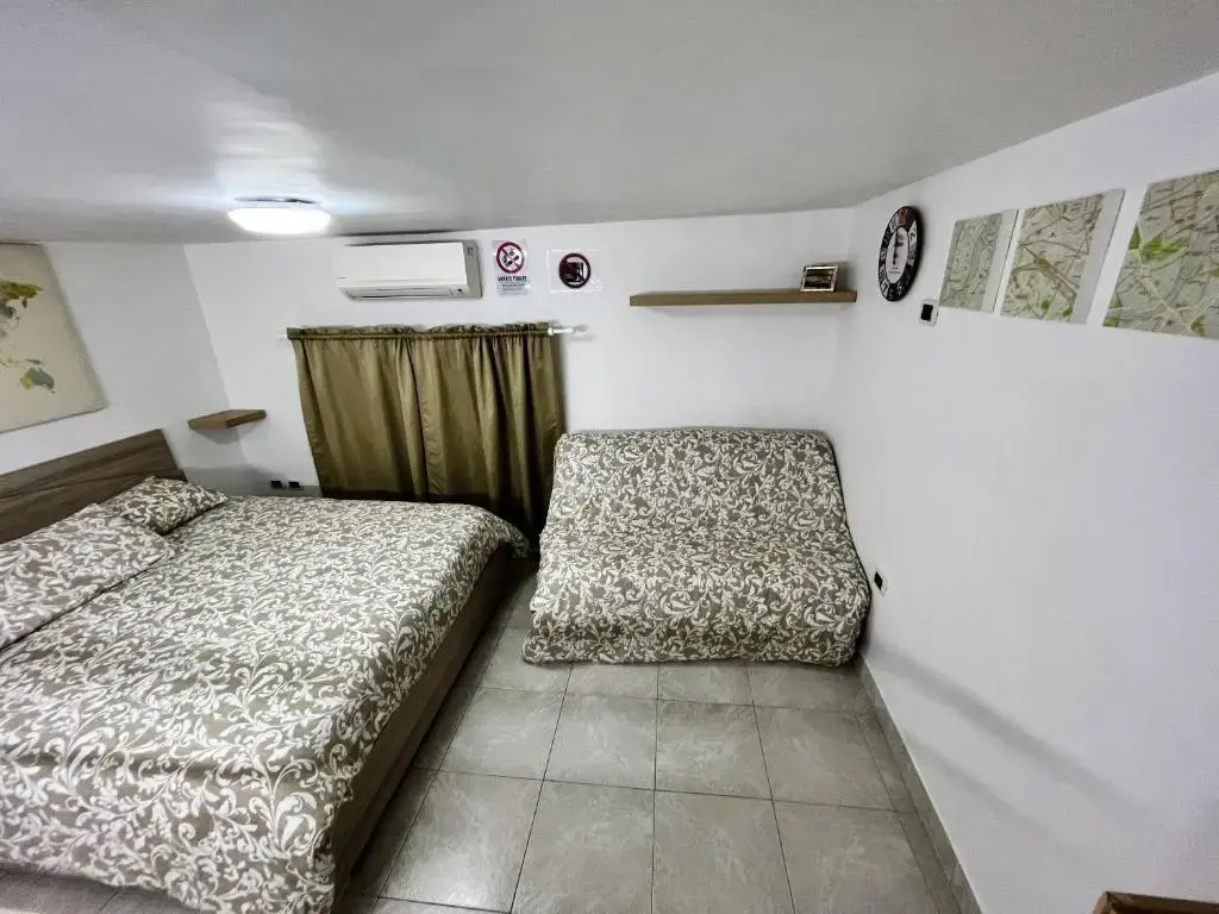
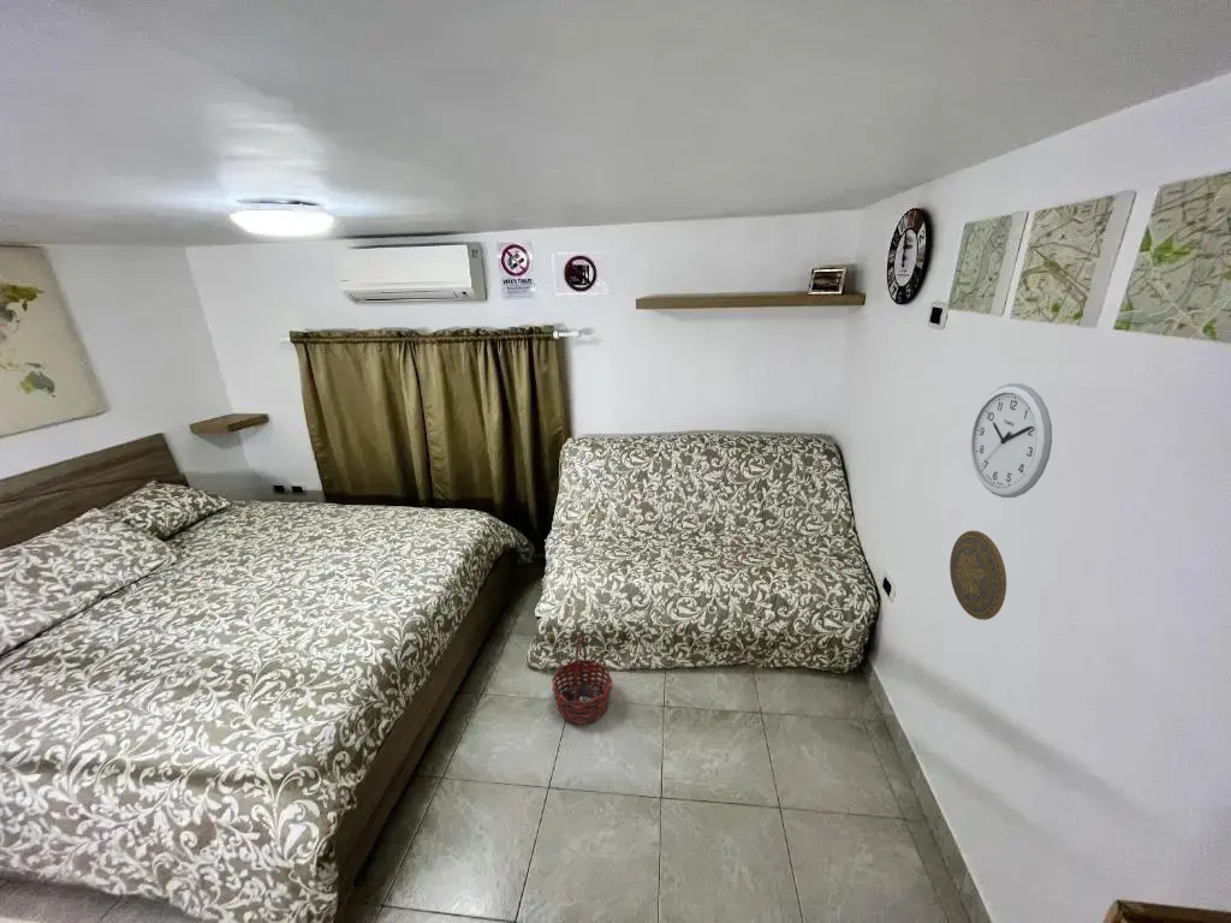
+ wall clock (1004, 440)
+ decorative plate (971, 573)
+ basket (581, 671)
